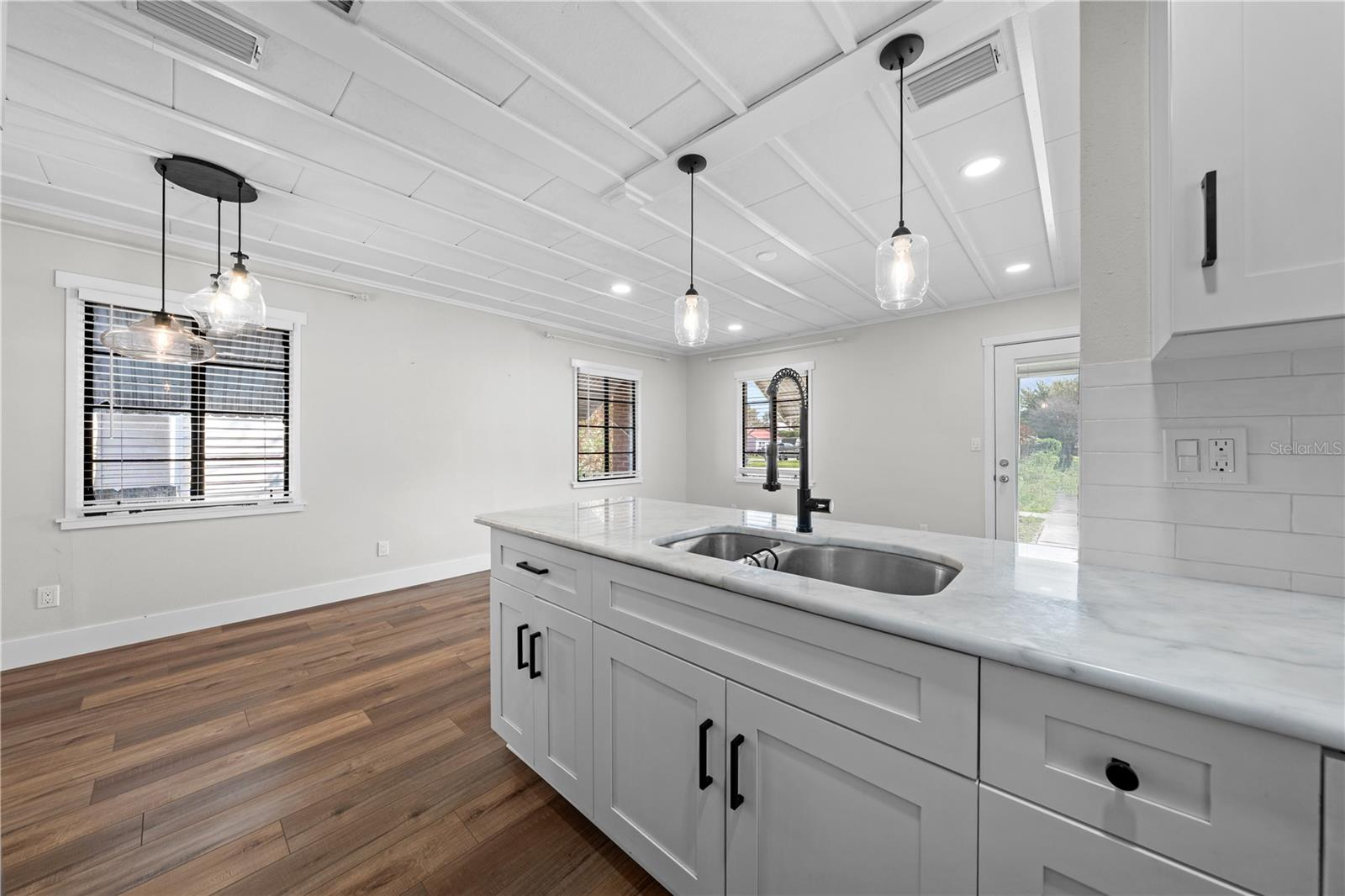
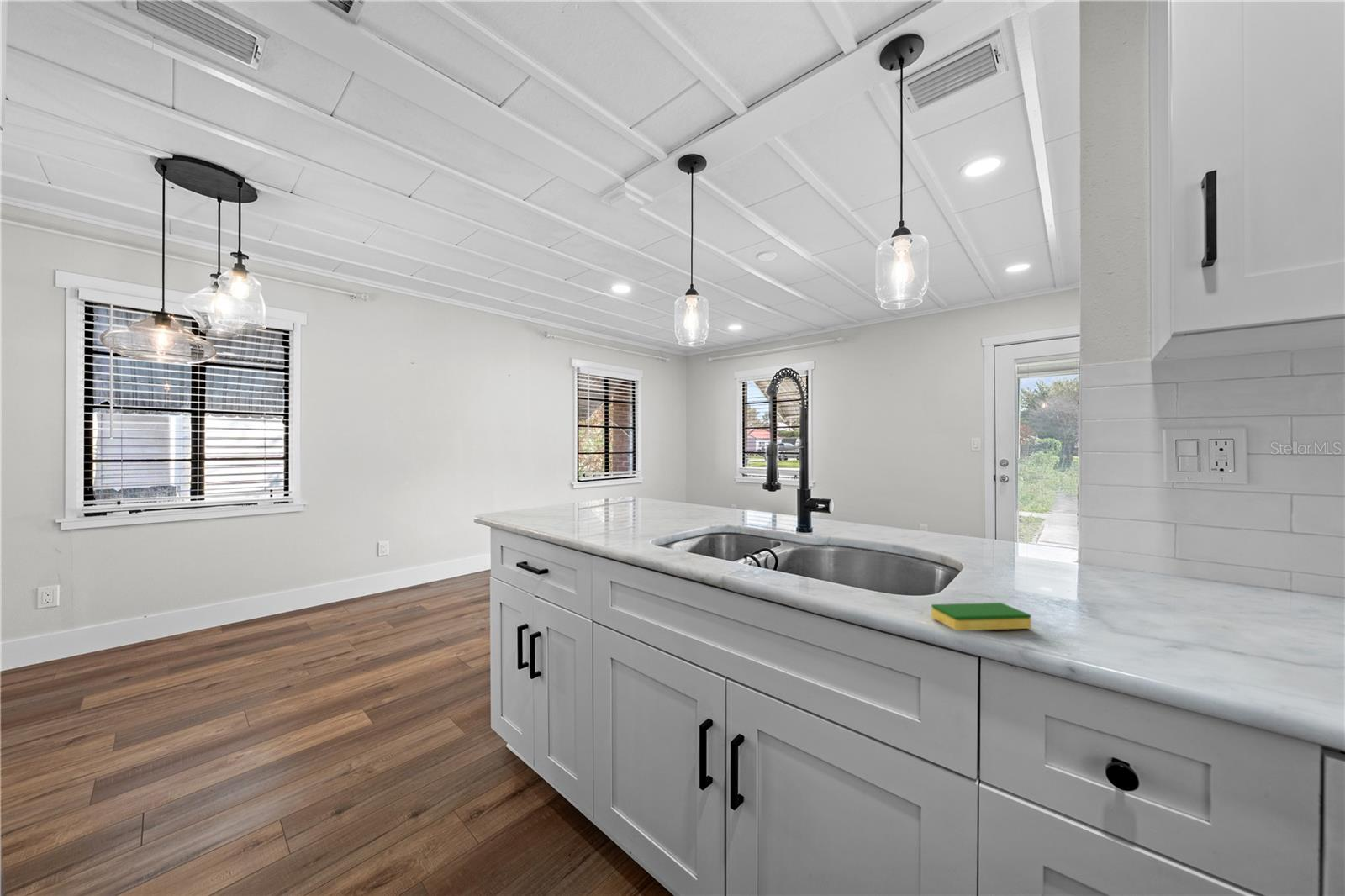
+ dish sponge (979, 615)
